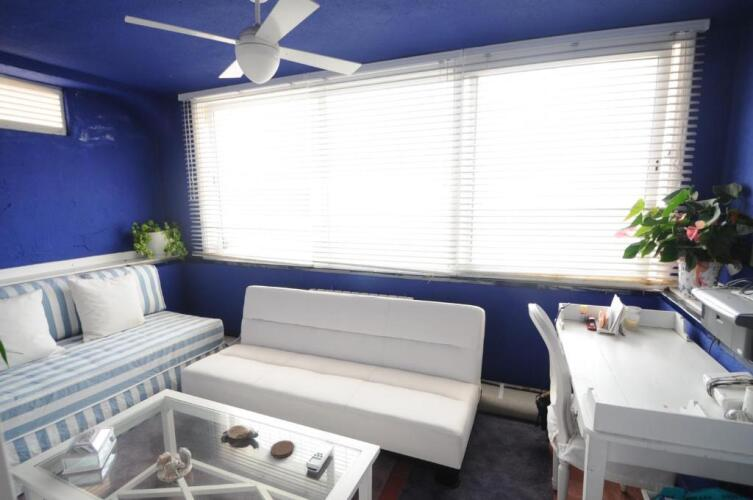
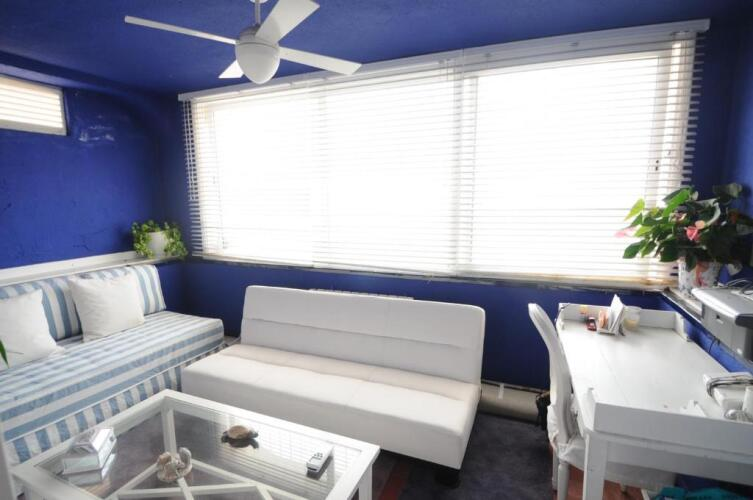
- coaster (282, 449)
